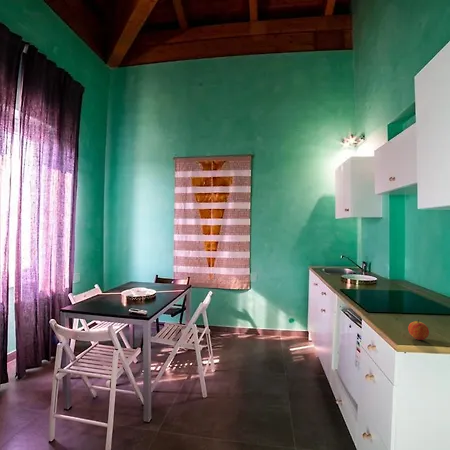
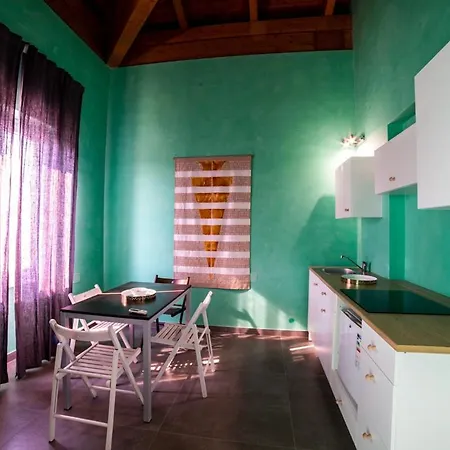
- fruit (418, 329)
